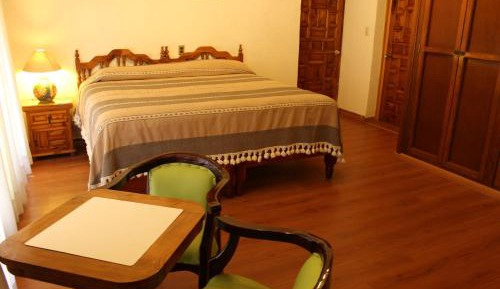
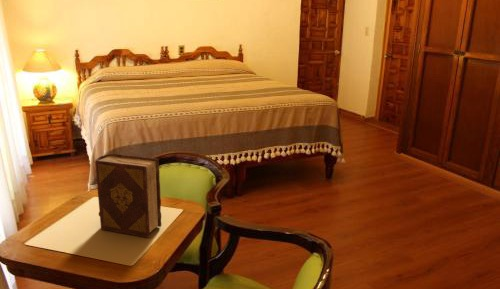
+ diary (127, 194)
